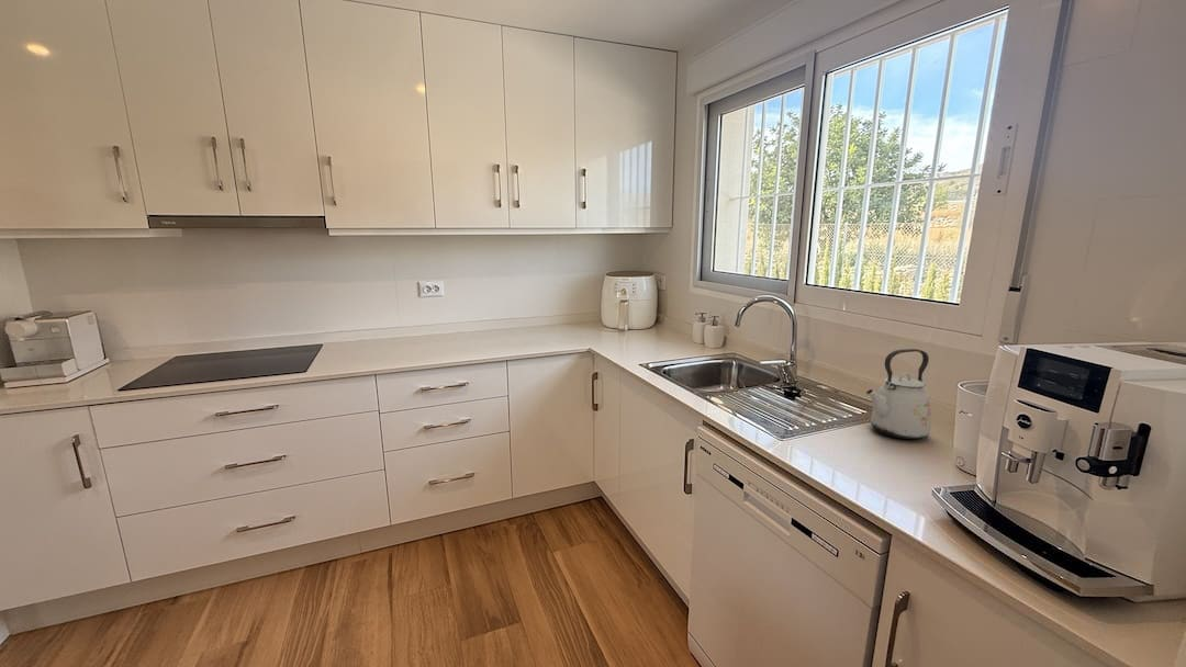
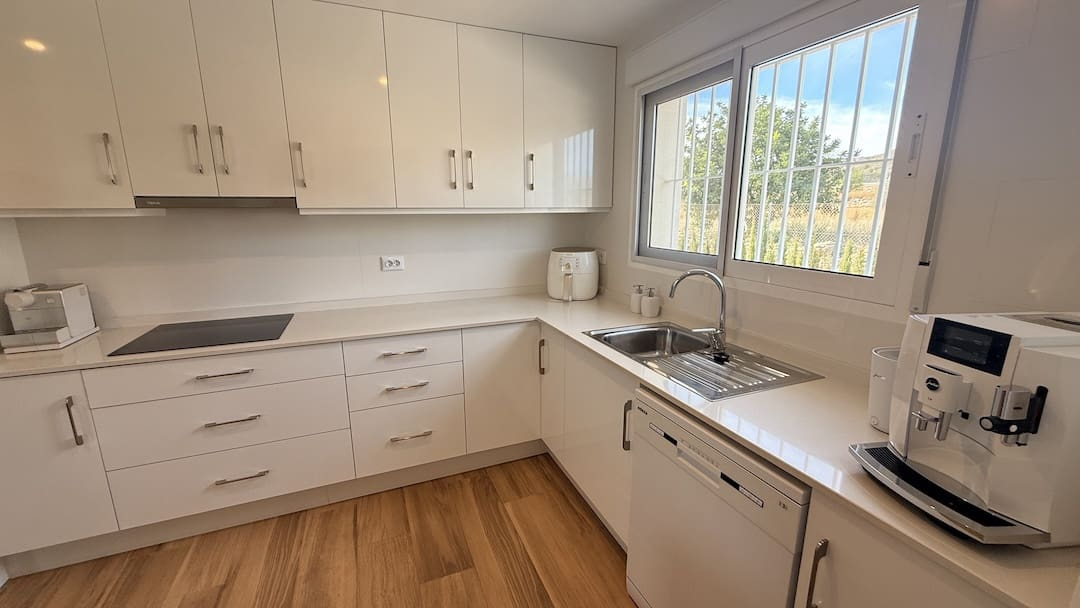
- kettle (895, 392)
